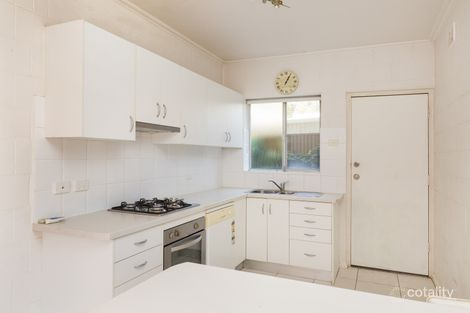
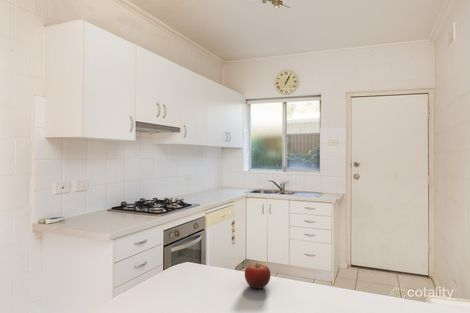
+ fruit (257, 273)
